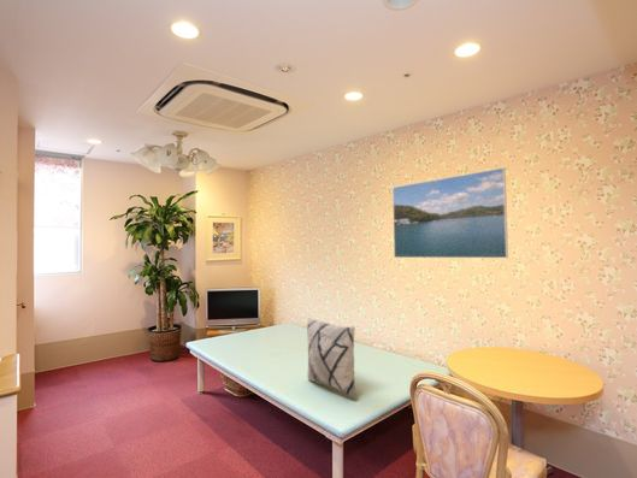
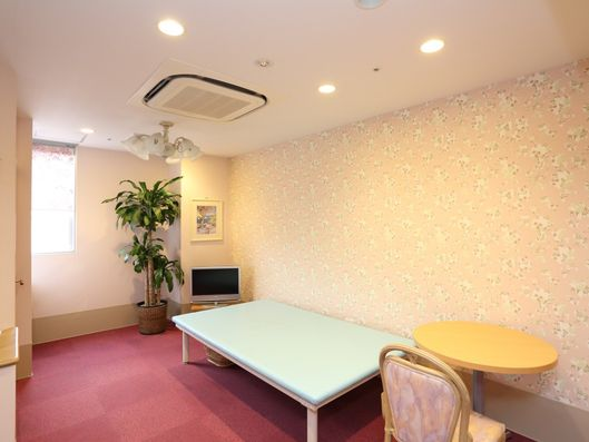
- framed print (443, 218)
- decorative pillow (330, 355)
